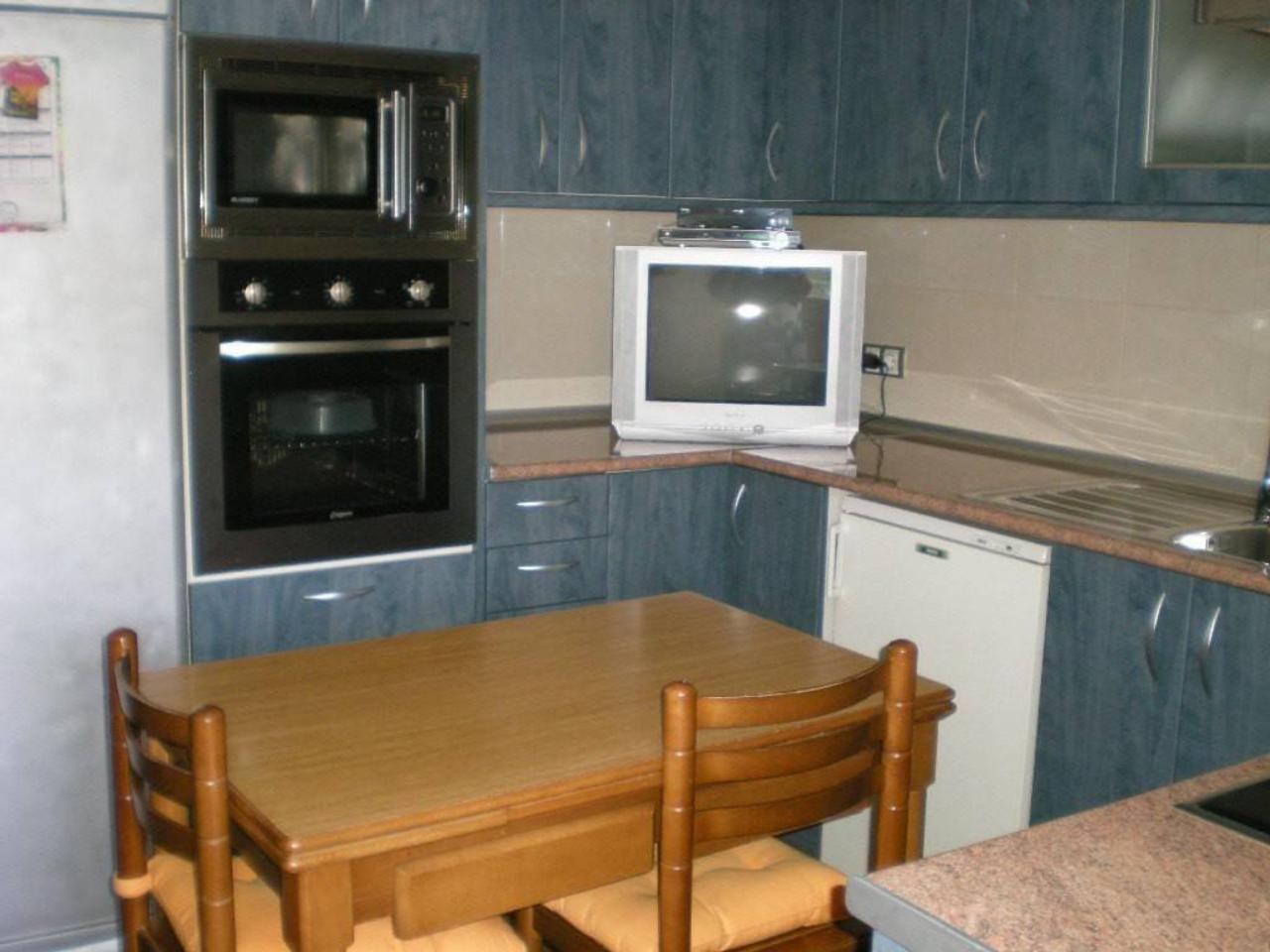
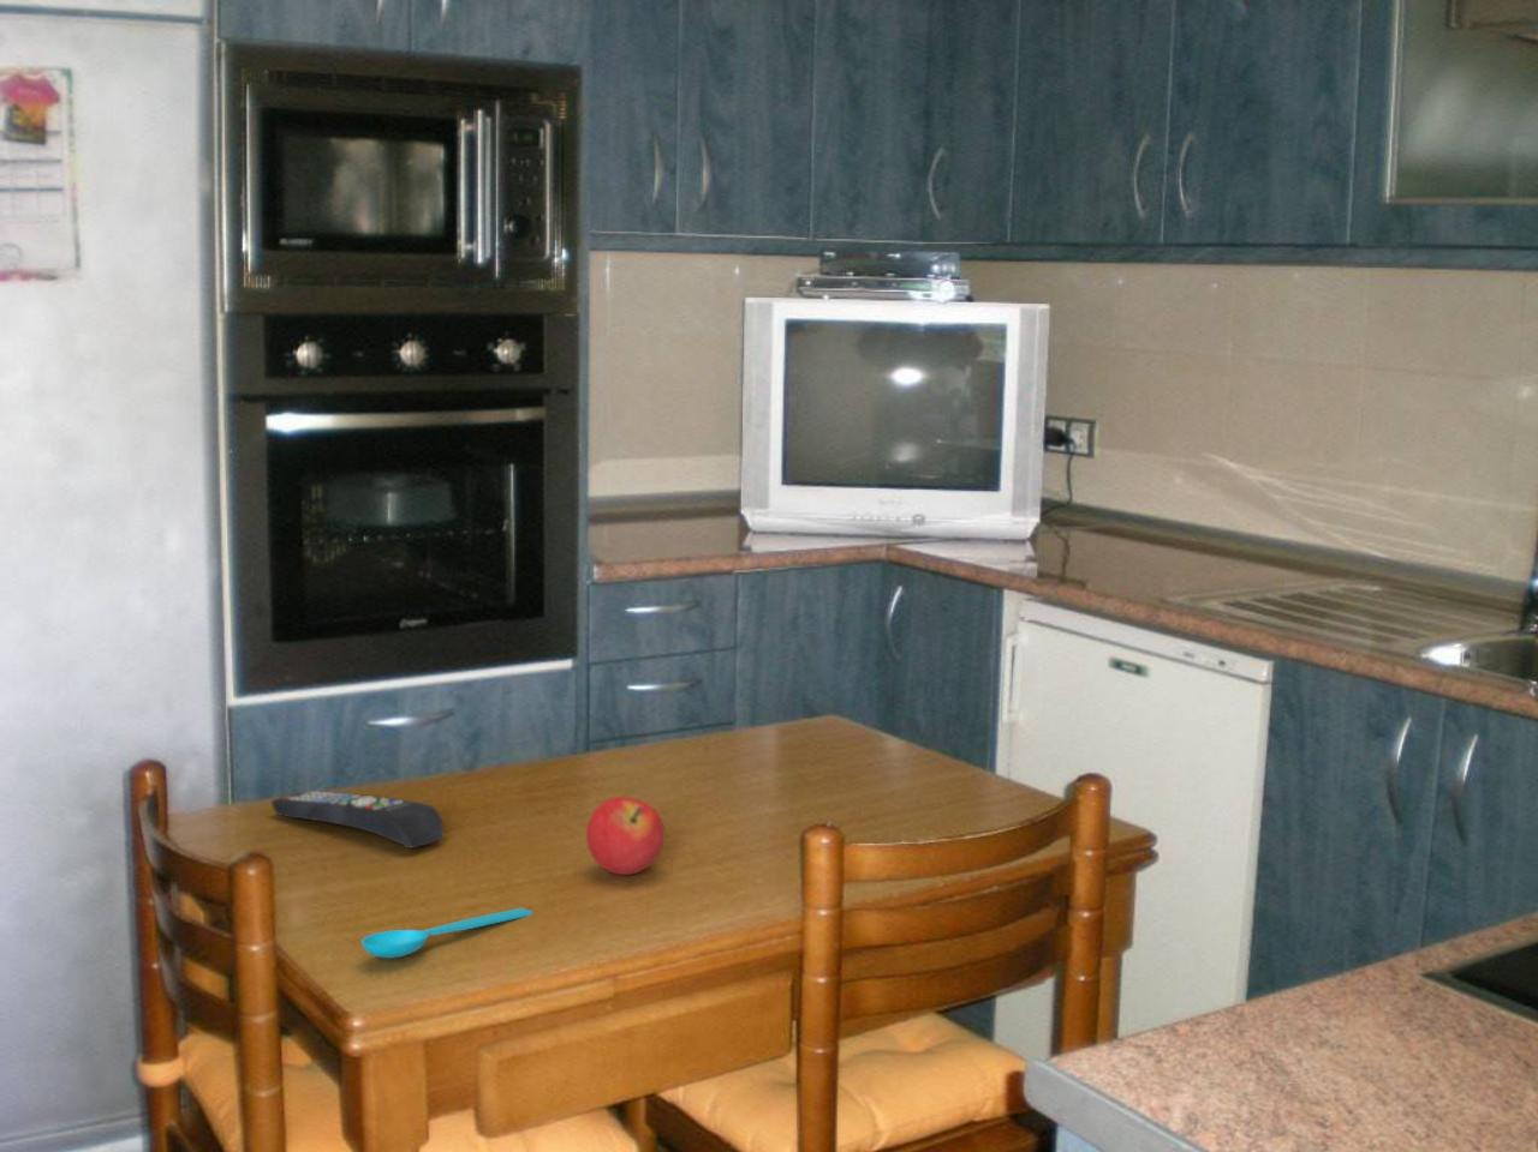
+ fruit (625, 835)
+ remote control (357, 812)
+ spoon (449, 928)
